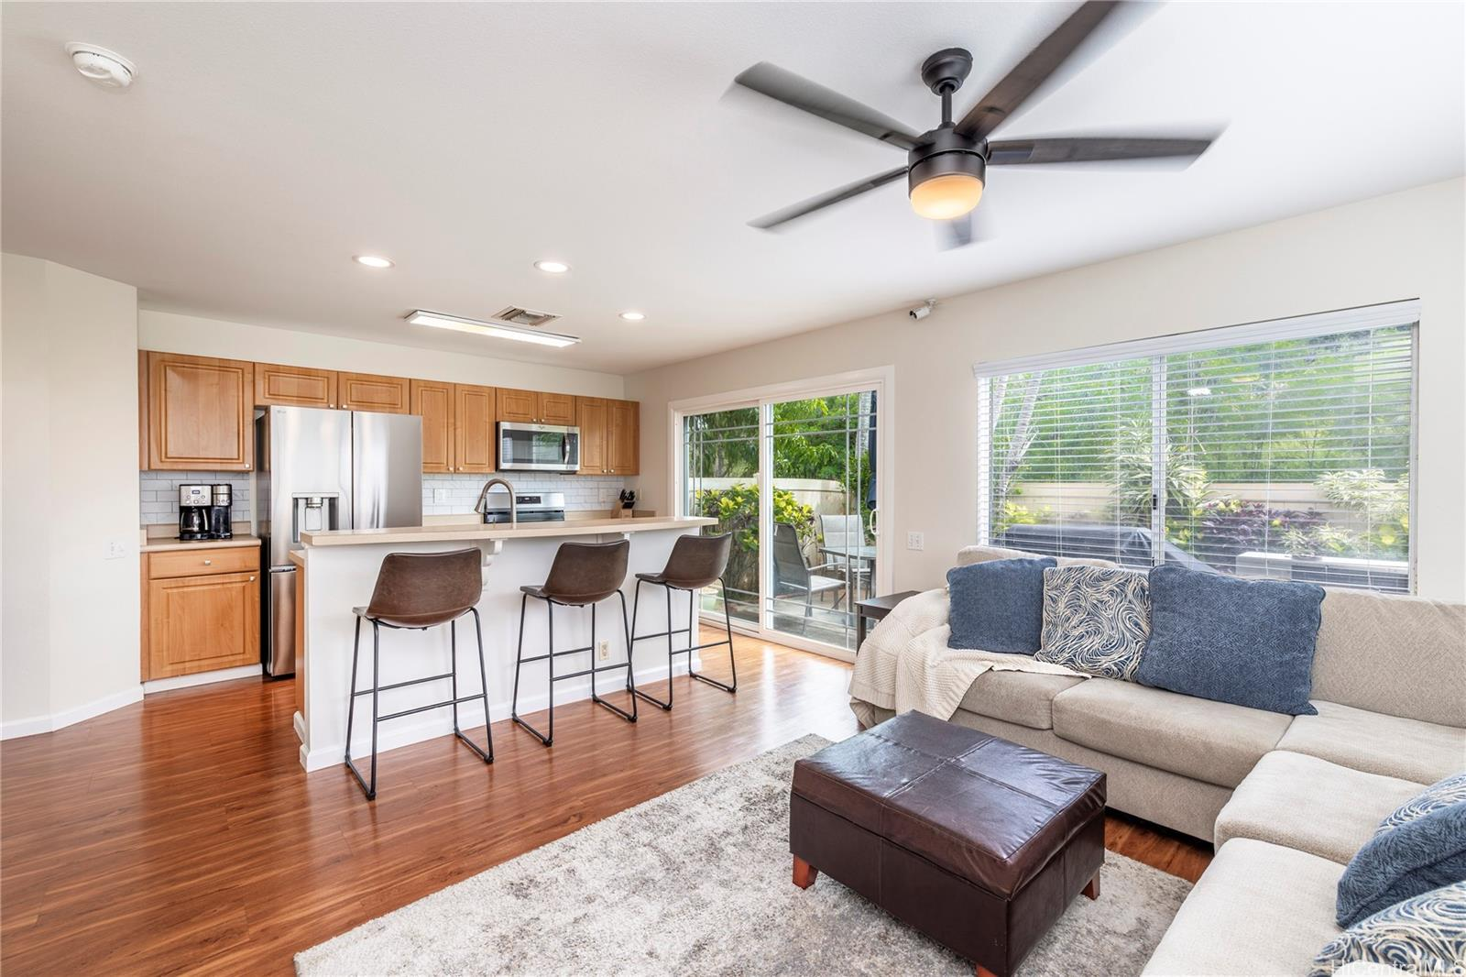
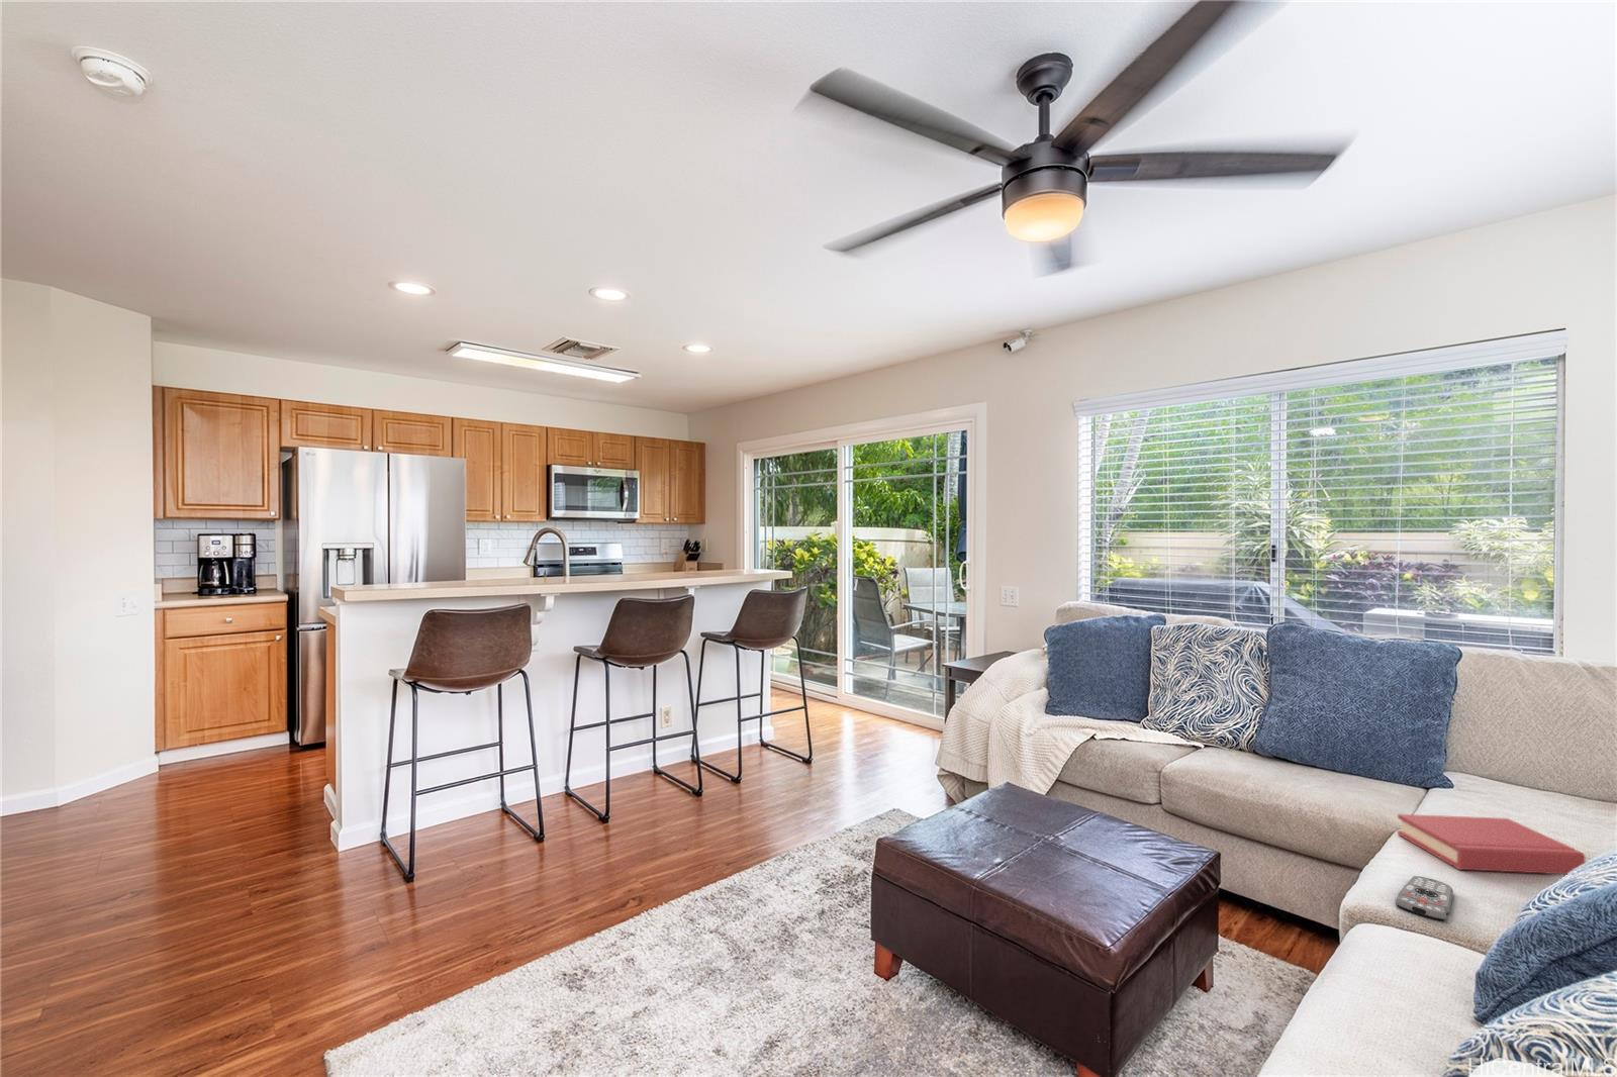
+ hardback book (1485, 843)
+ remote control (1426, 897)
